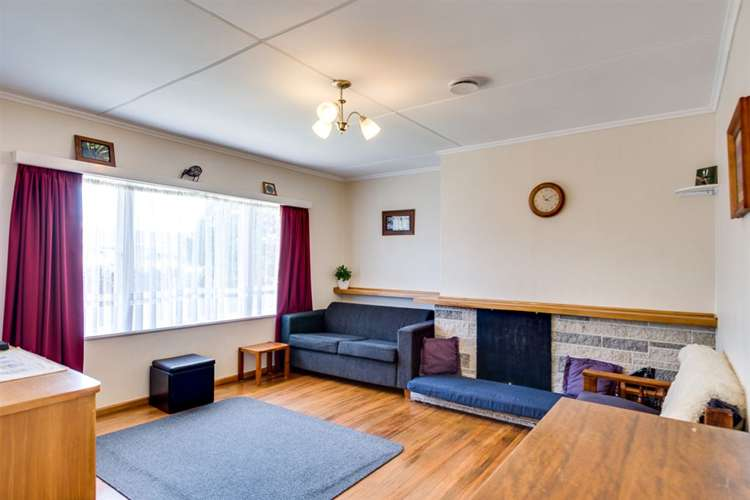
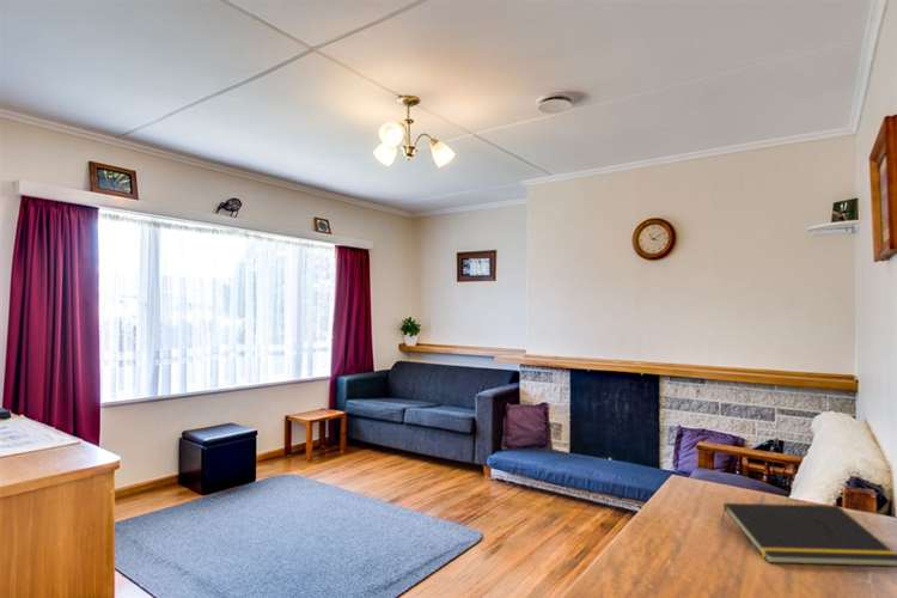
+ notepad (805, 531)
